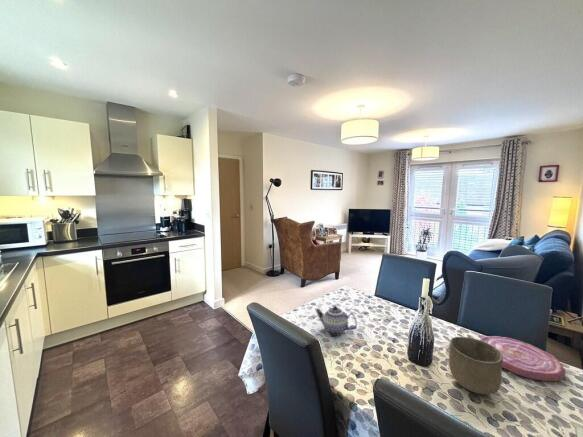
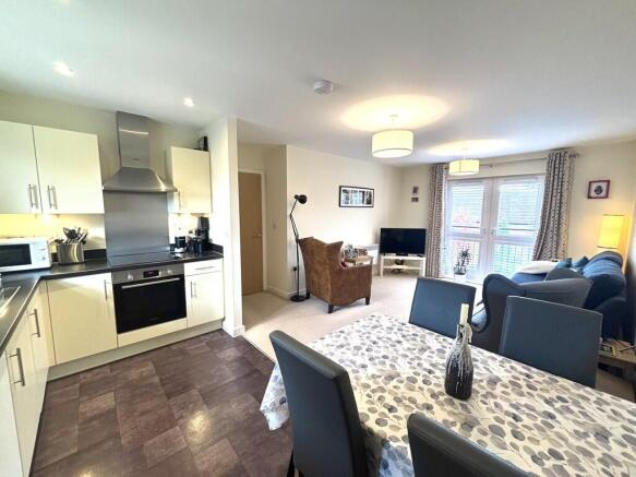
- plate (517, 355)
- teapot (335, 318)
- bowl (474, 366)
